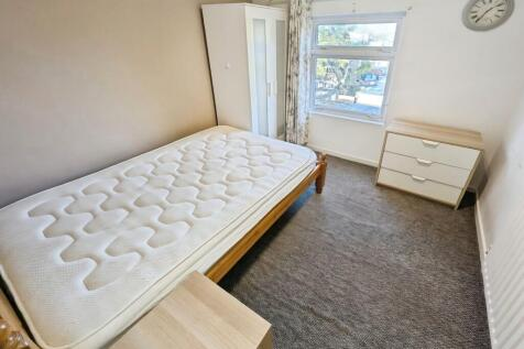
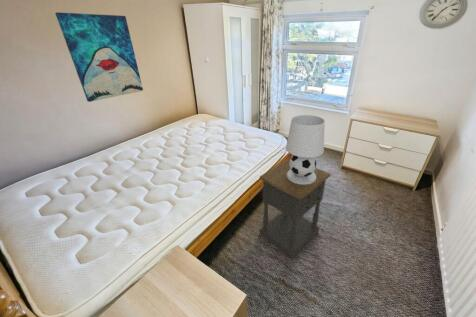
+ table lamp (304, 149)
+ wall art (106, 58)
+ nightstand (292, 206)
